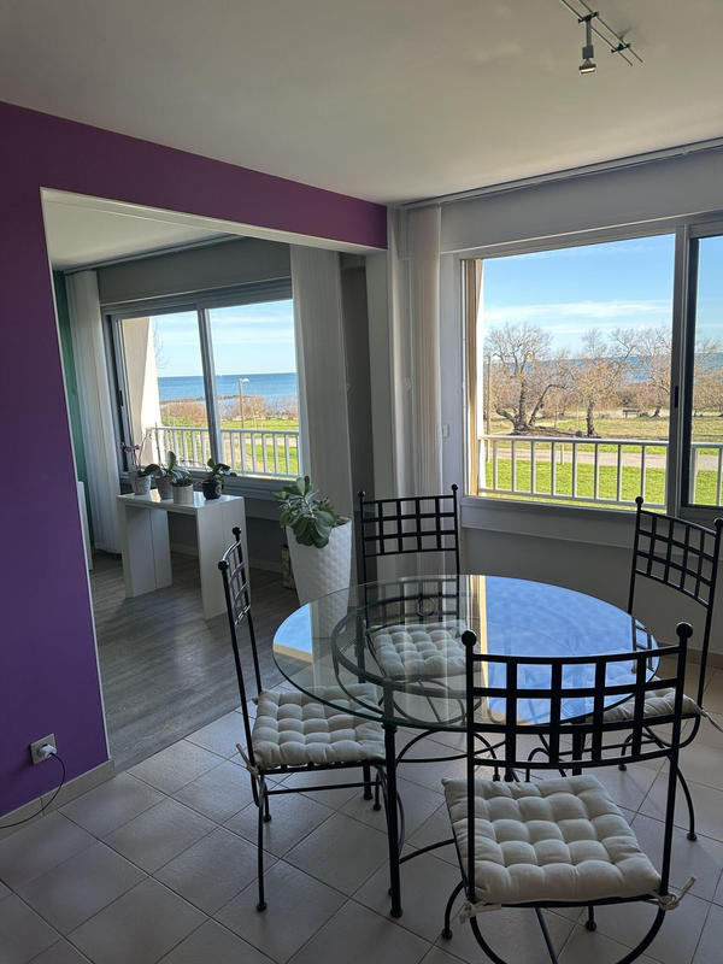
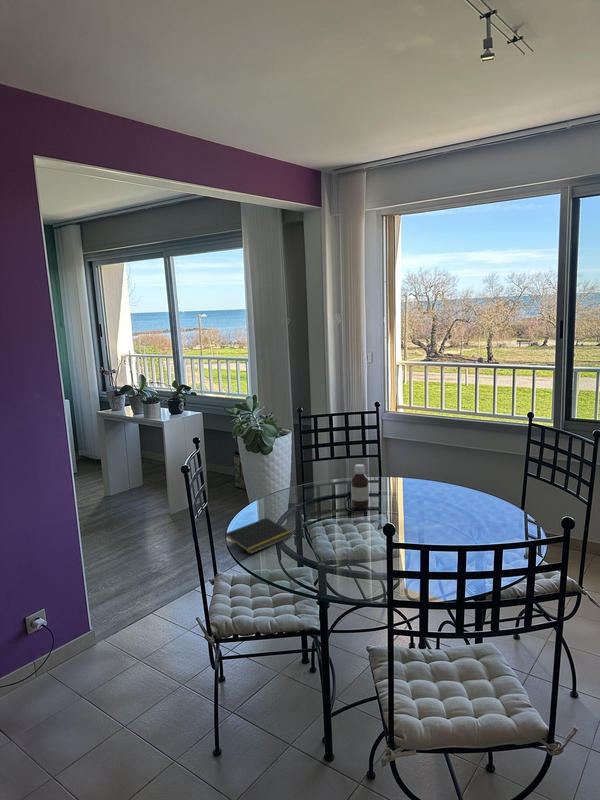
+ notepad (259, 534)
+ bottle (359, 486)
